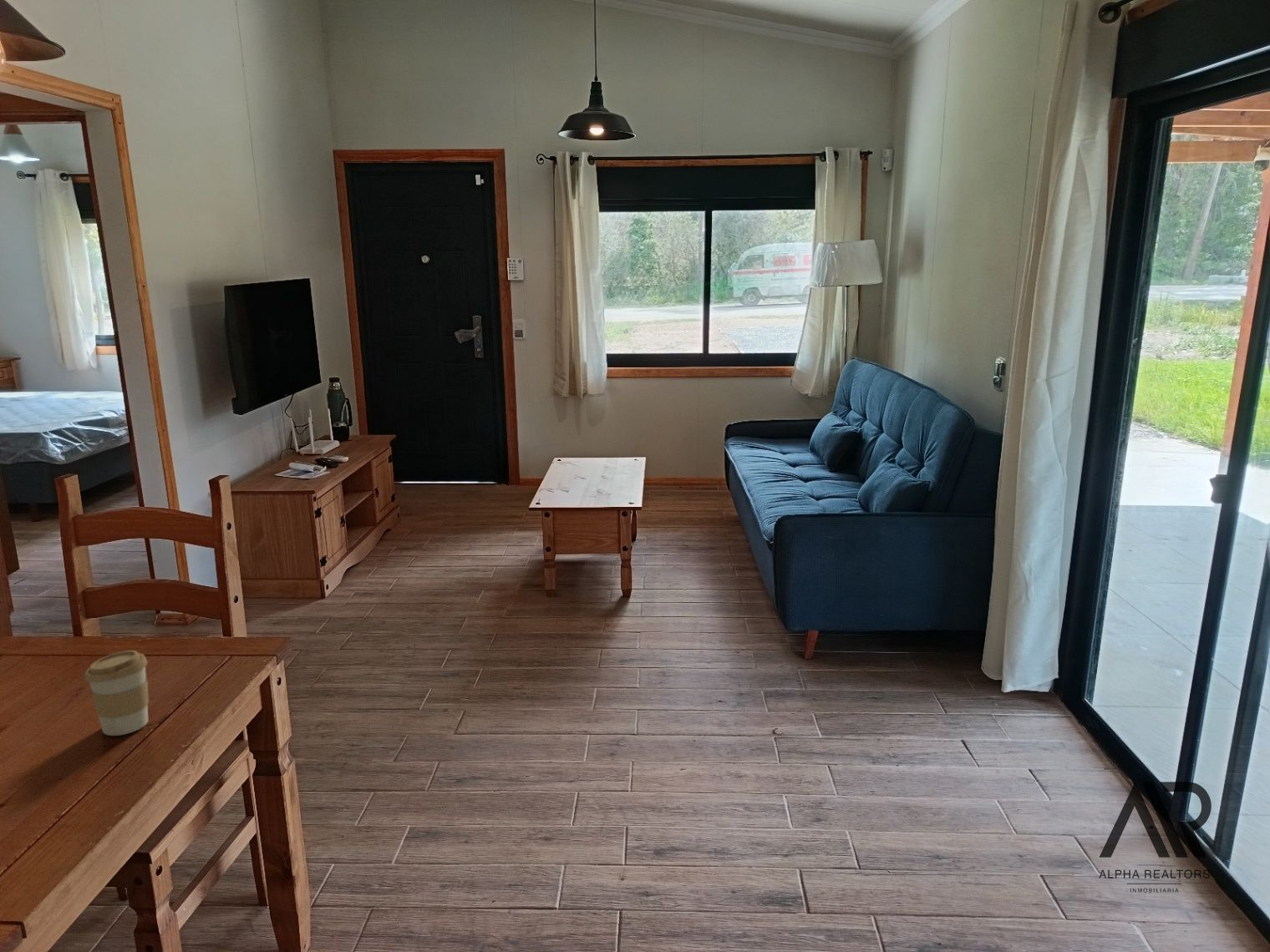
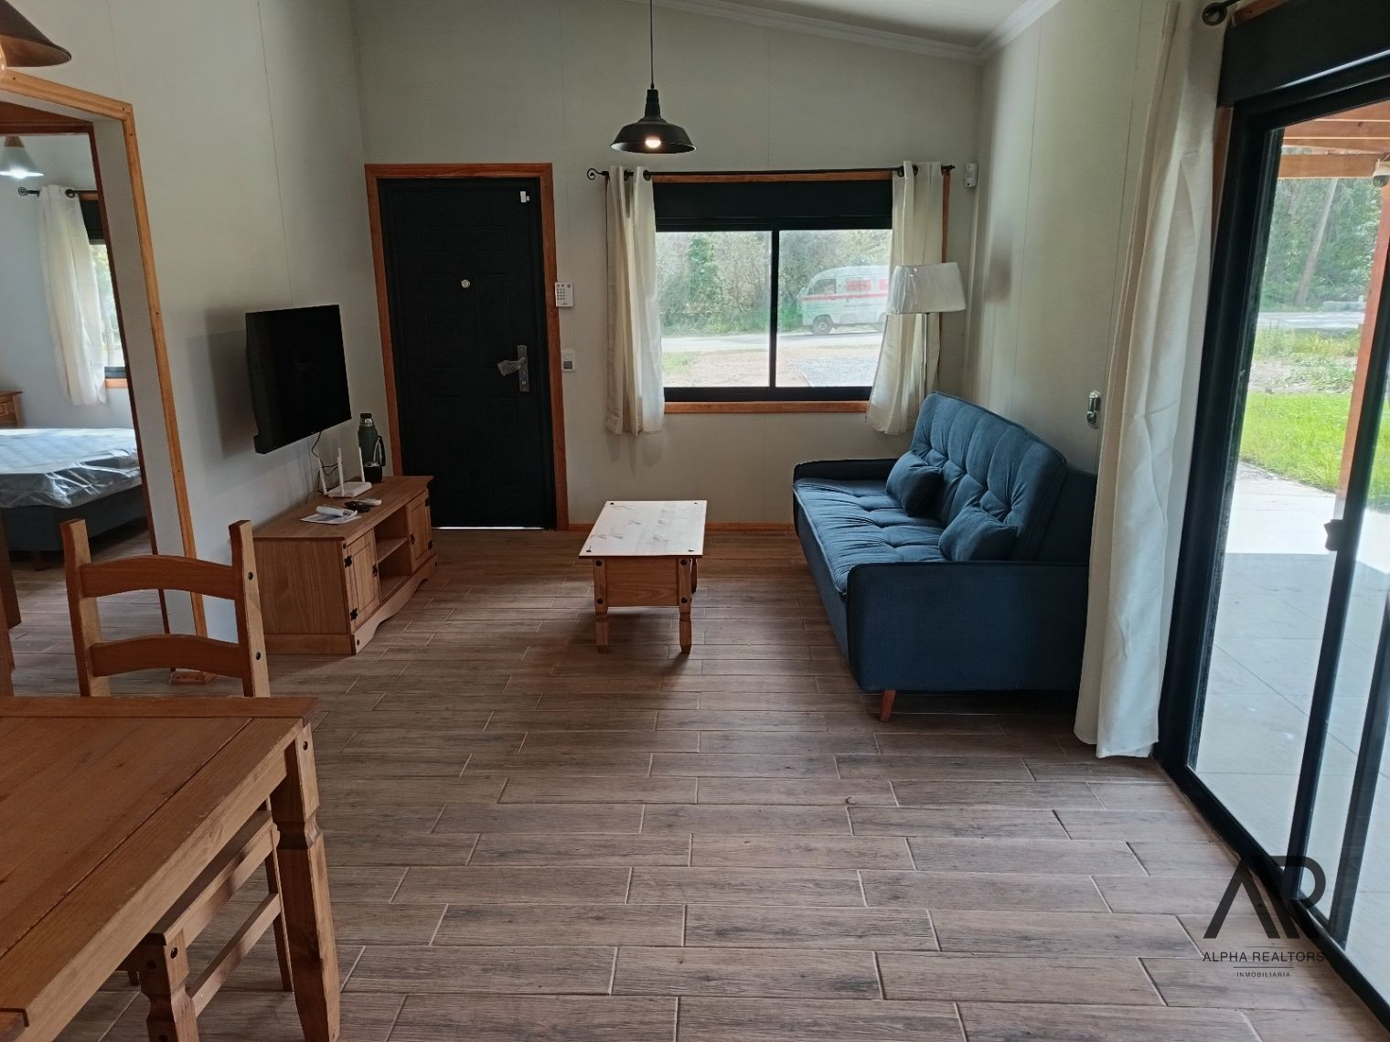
- coffee cup (119, 691)
